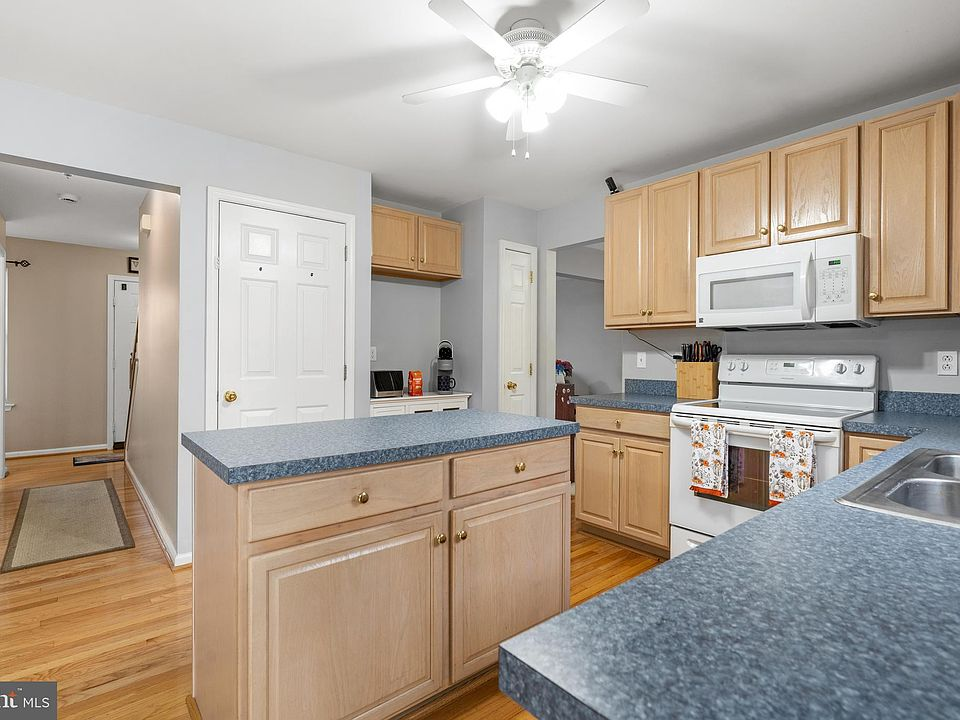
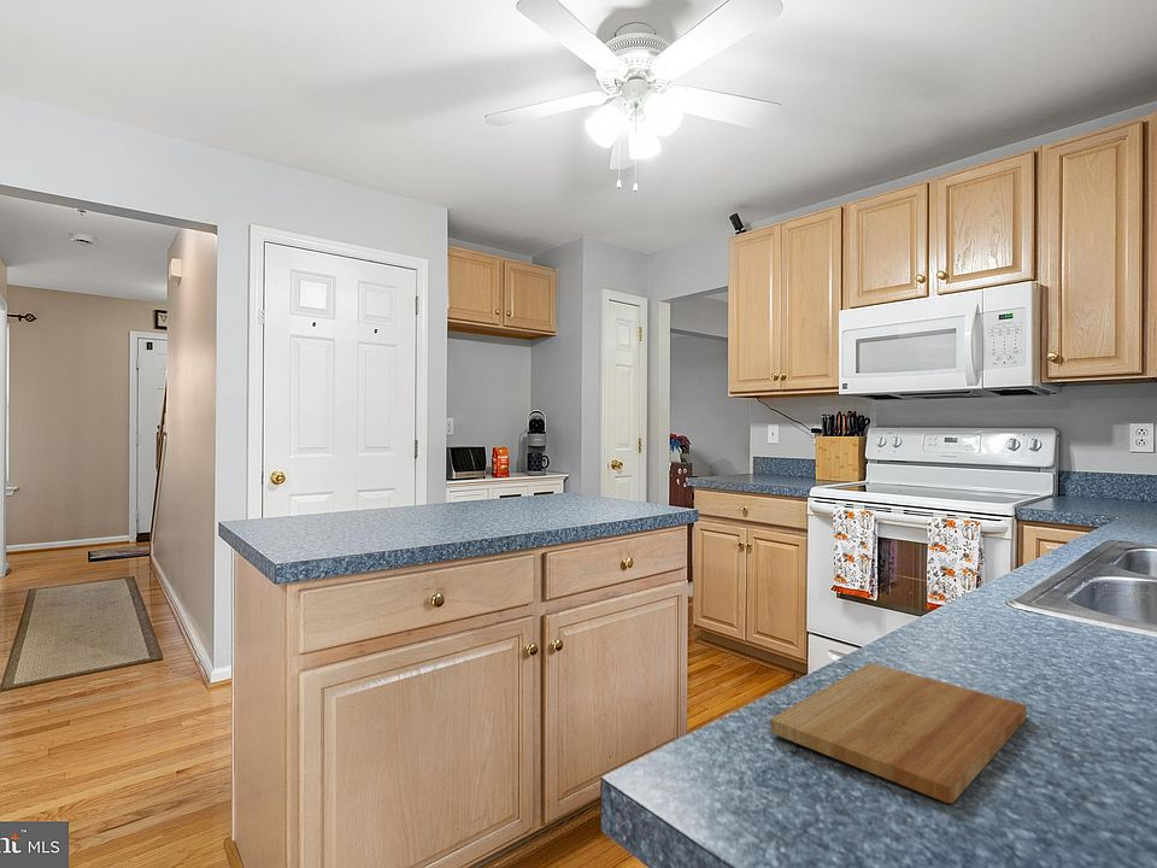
+ cutting board (901, 717)
